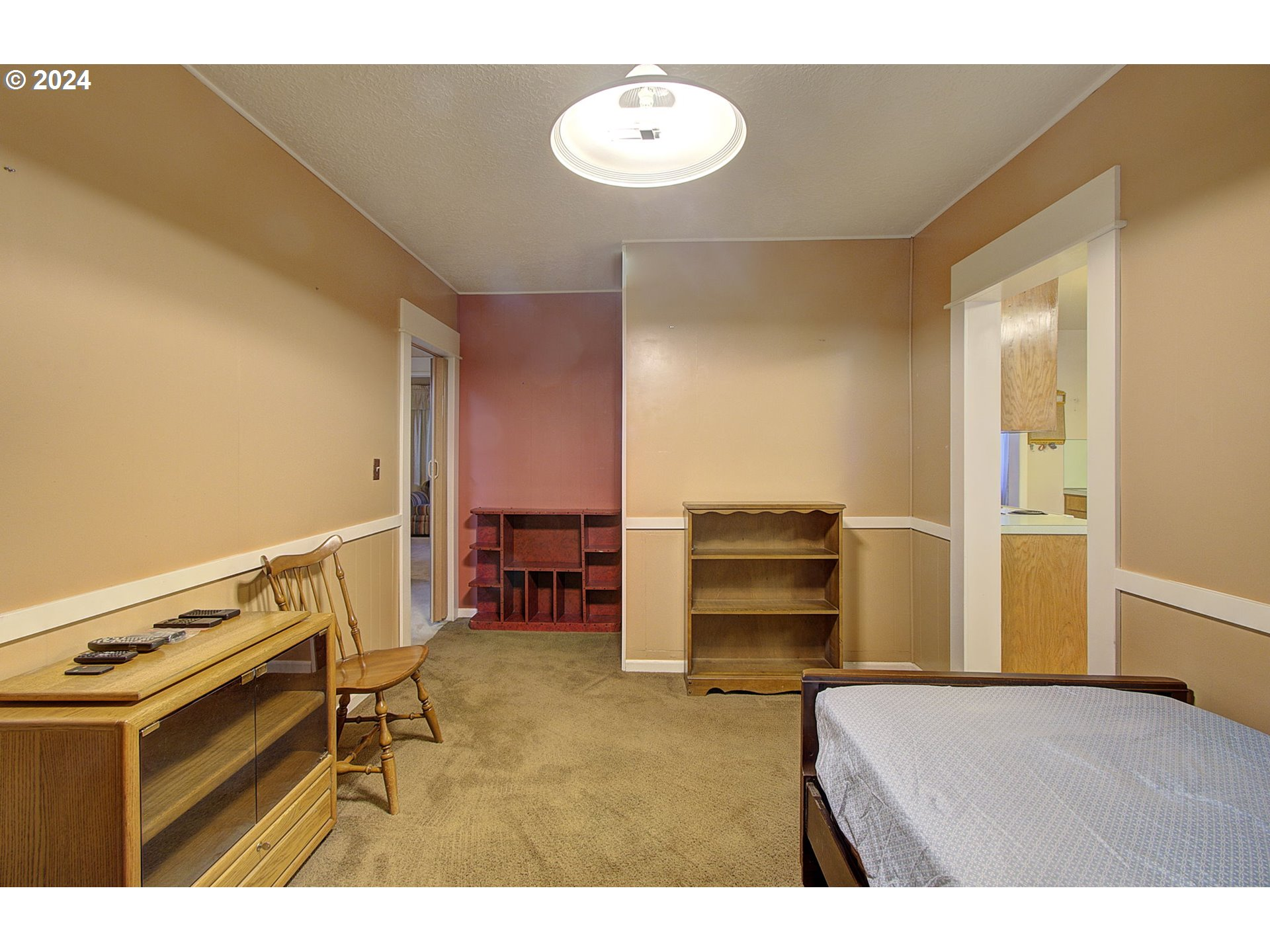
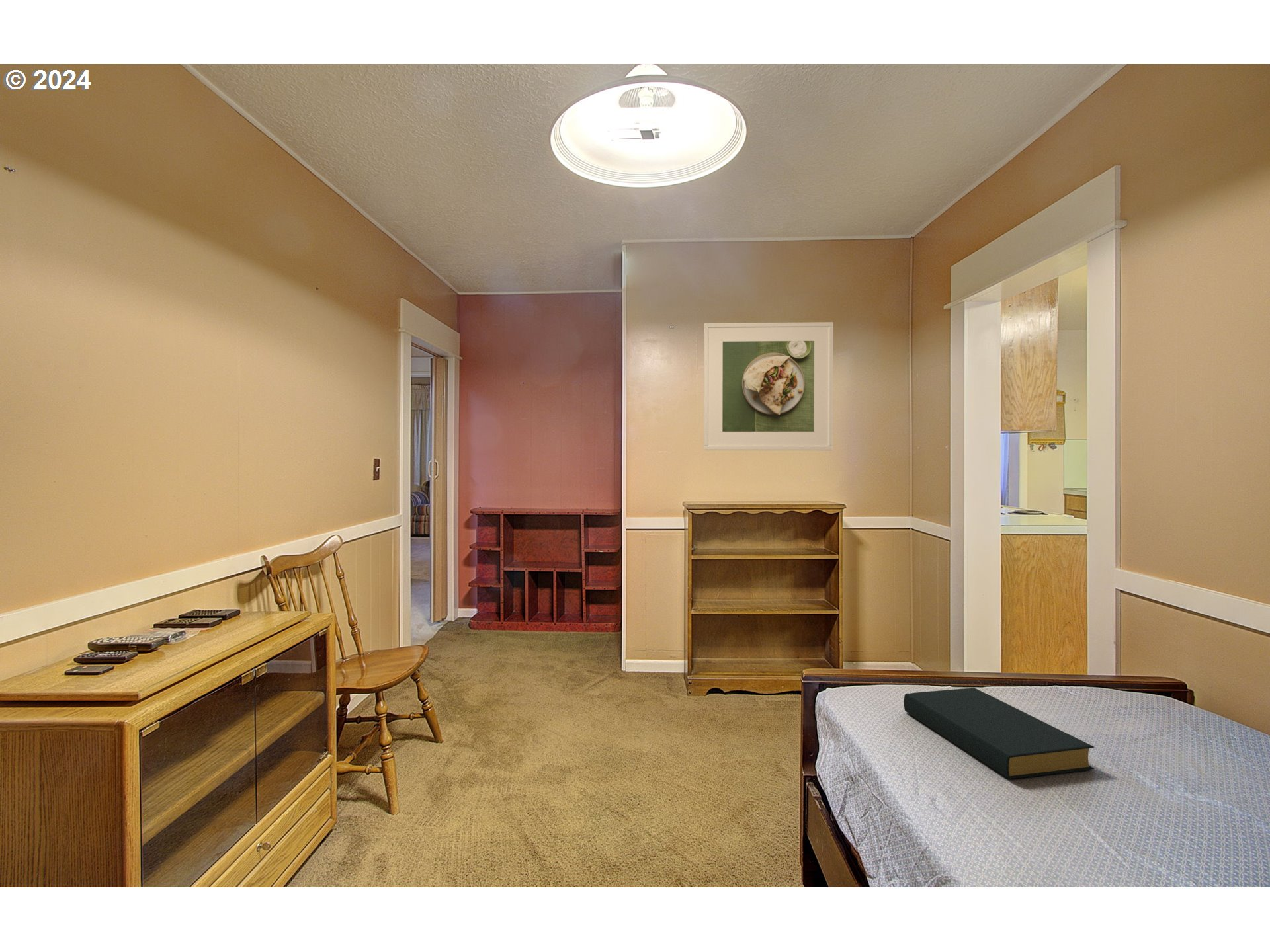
+ hardback book (988, 727)
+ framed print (768, 386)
